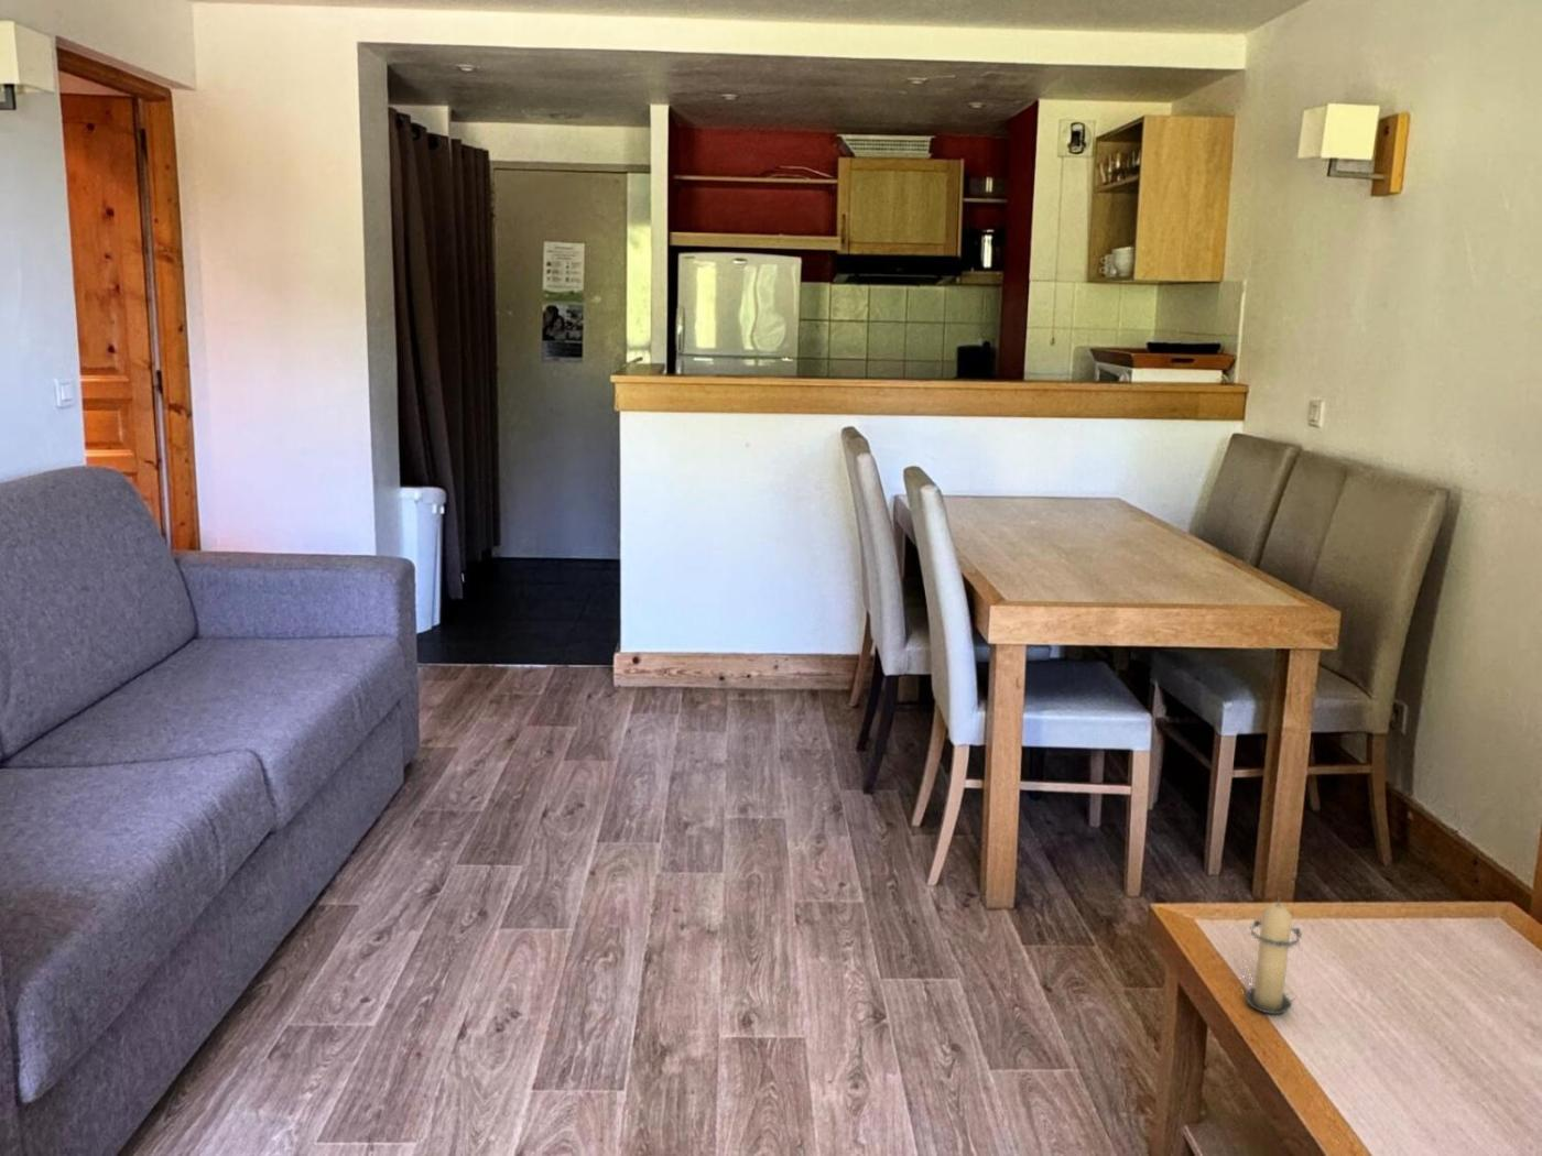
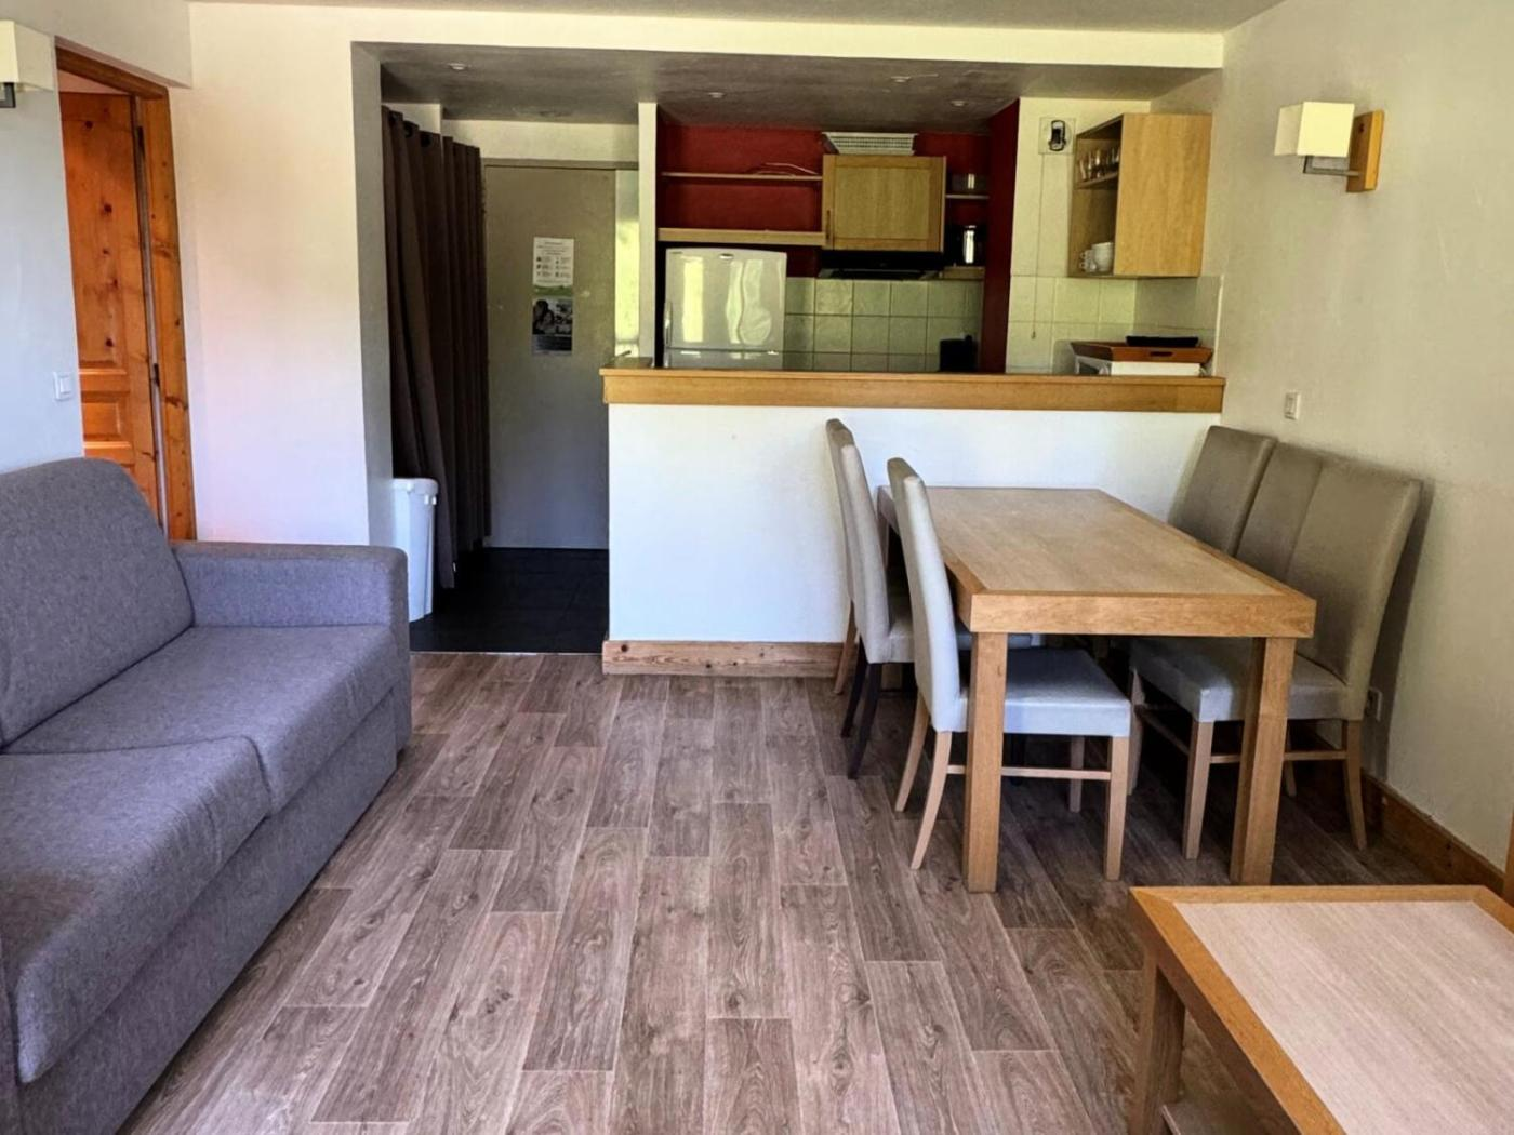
- candle (1272, 951)
